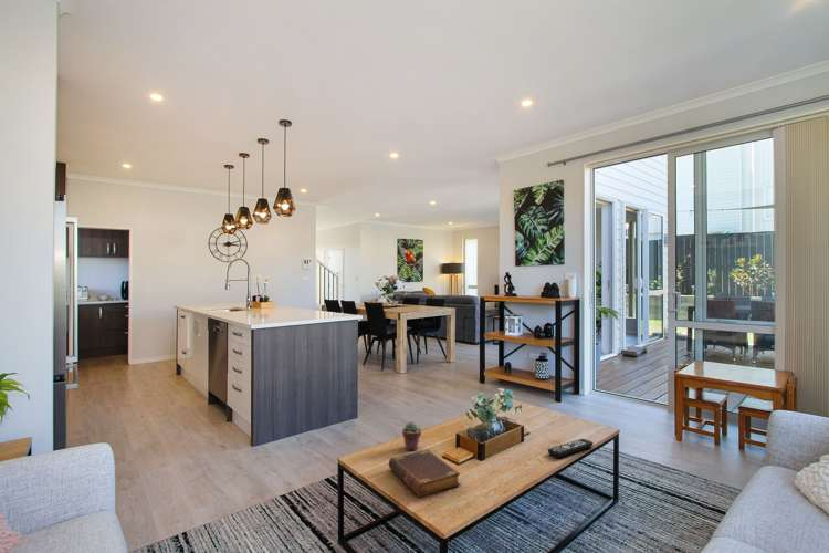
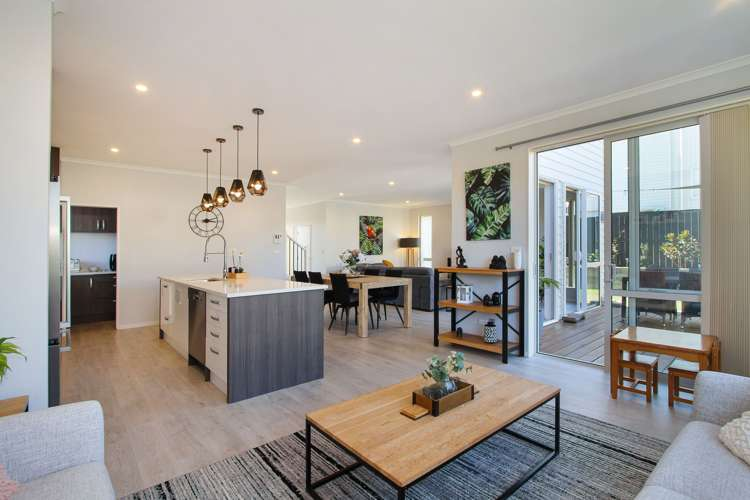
- book (422, 471)
- remote control (570, 447)
- potted succulent (411, 435)
